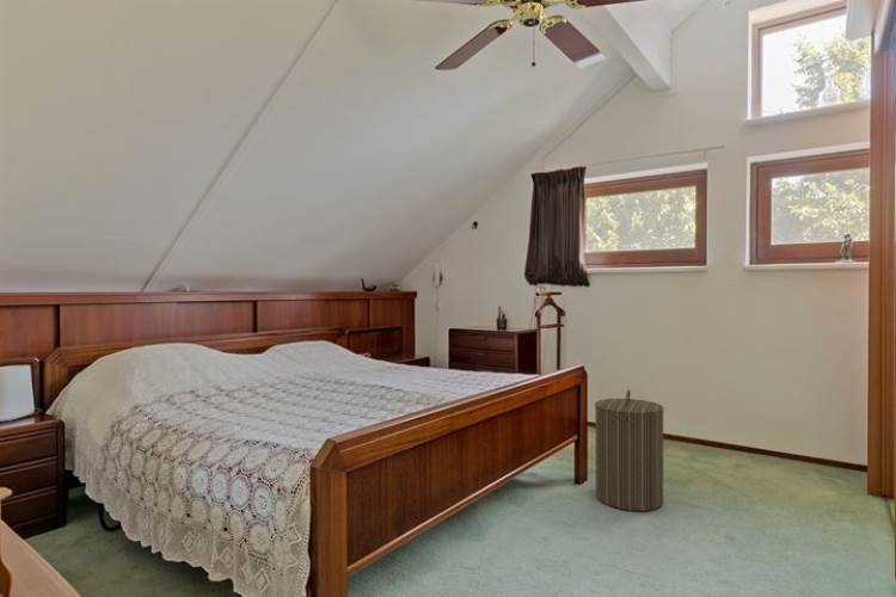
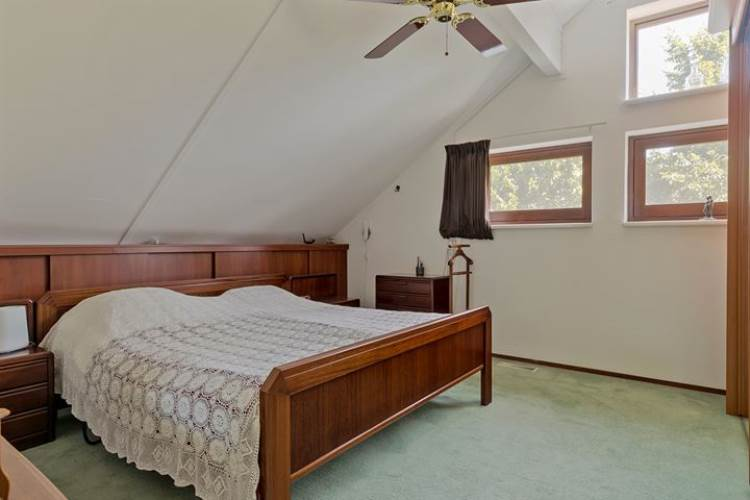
- laundry hamper (628, 443)
